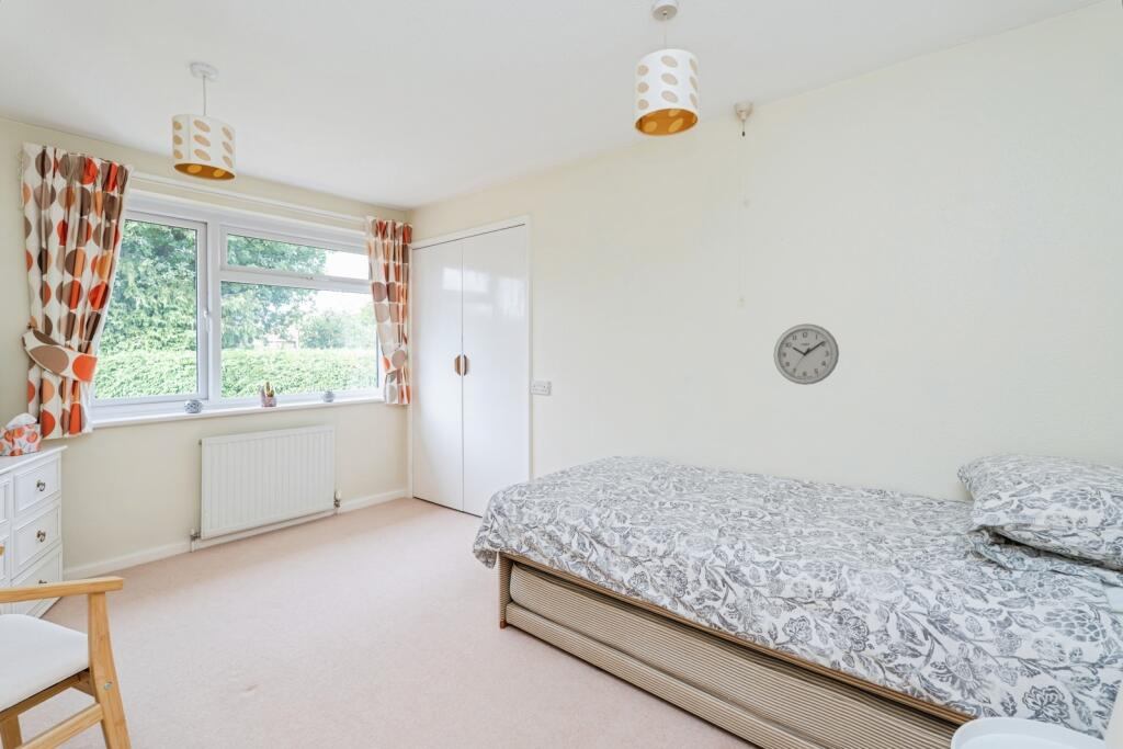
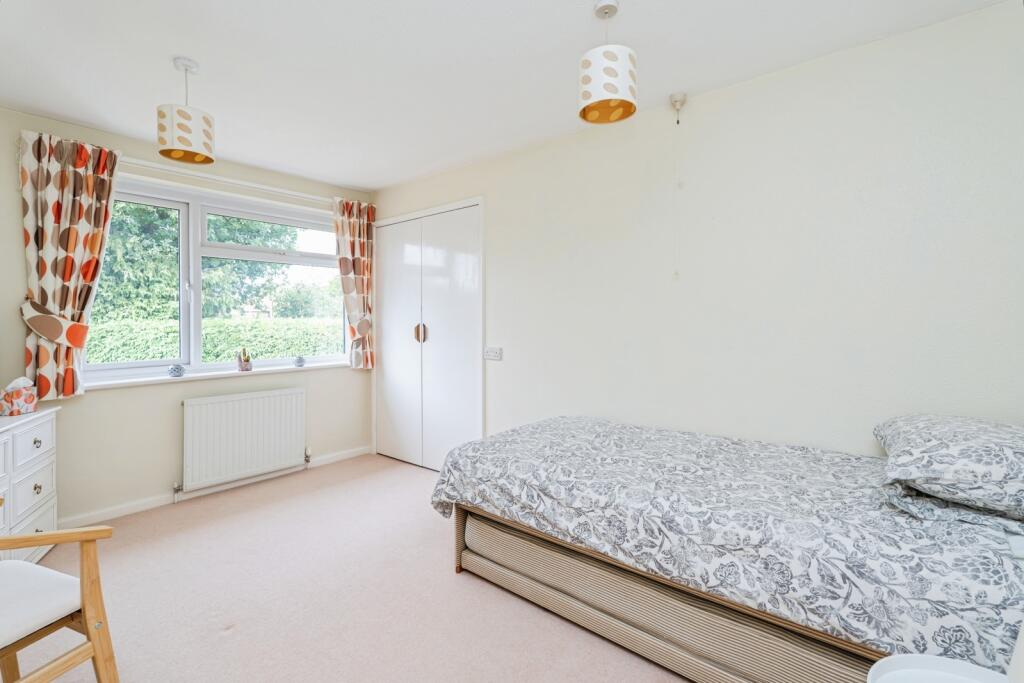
- wall clock (804, 354)
